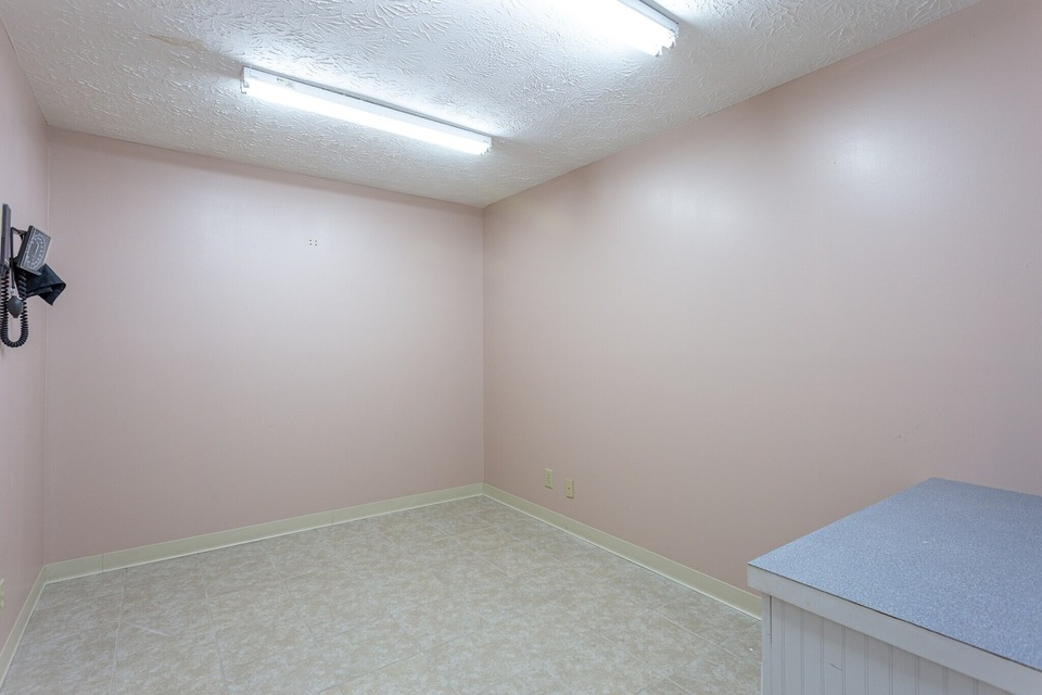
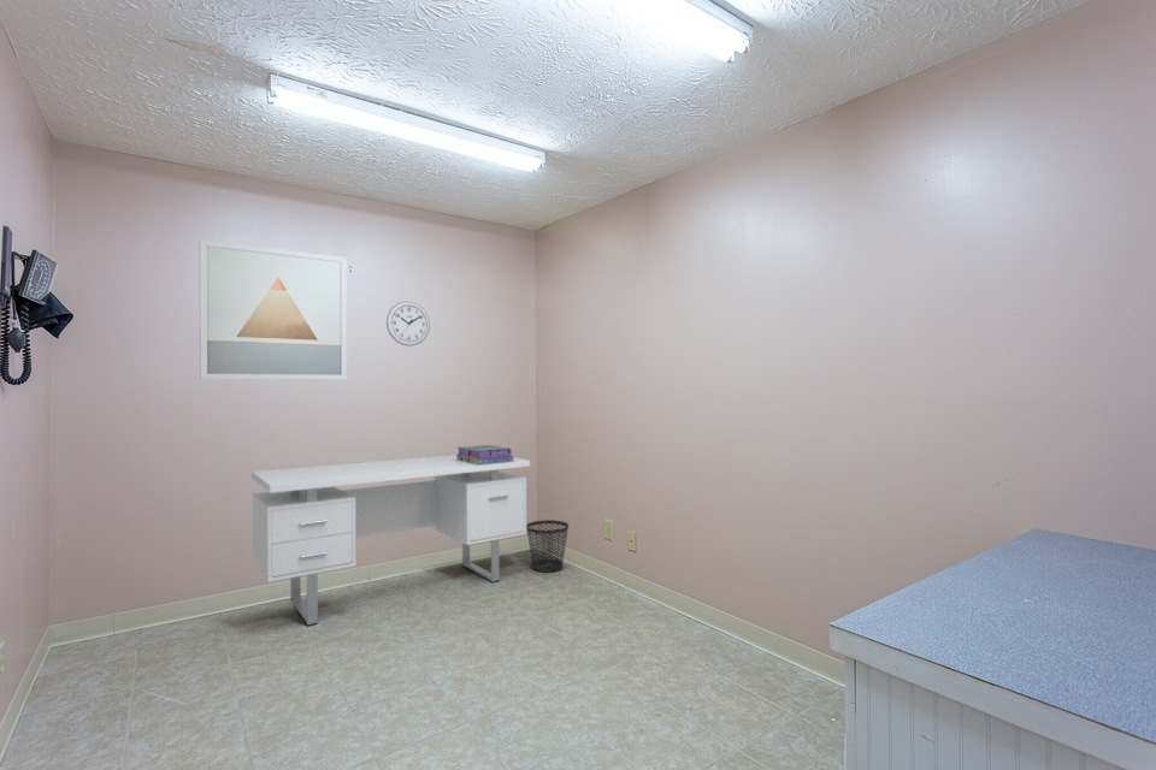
+ wall art (277, 314)
+ desk (399, 527)
+ wall clock (408, 322)
+ stack of books (484, 454)
+ wastebasket (547, 546)
